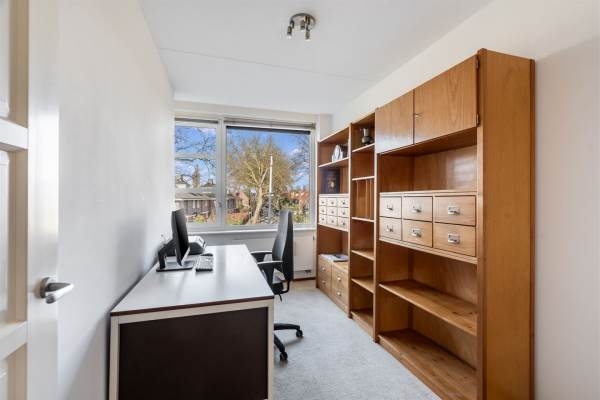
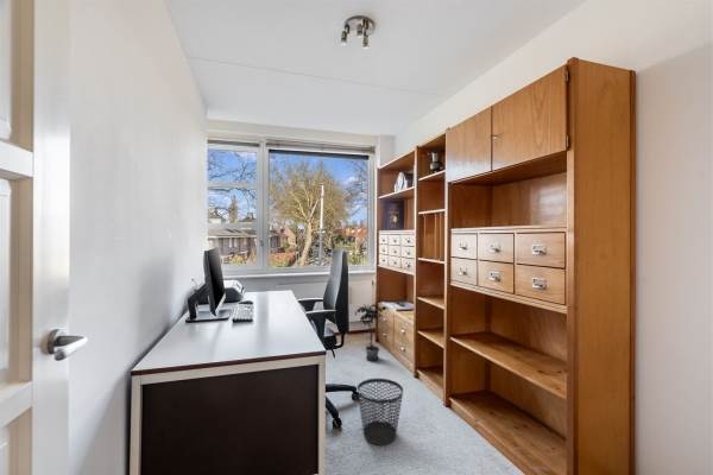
+ potted plant (371, 330)
+ wastebasket (379, 411)
